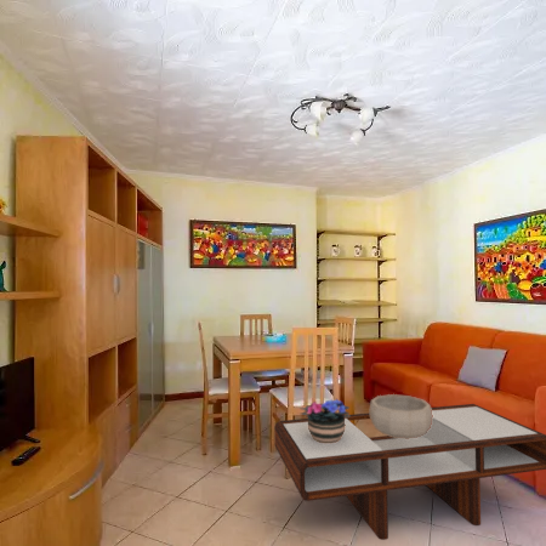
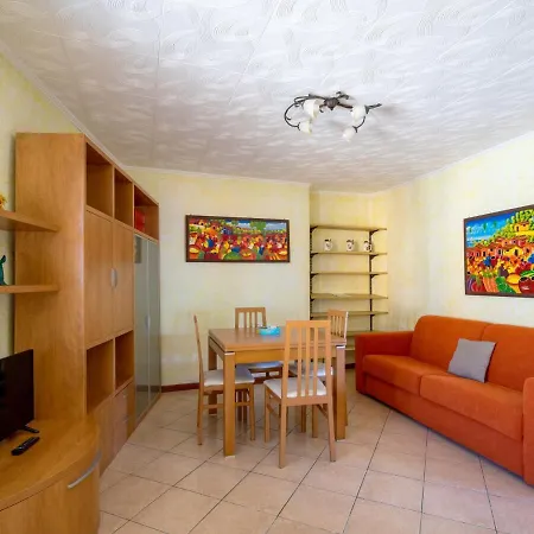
- coffee table (405, 466)
- potted flower (325, 416)
- decorative bowl (399, 415)
